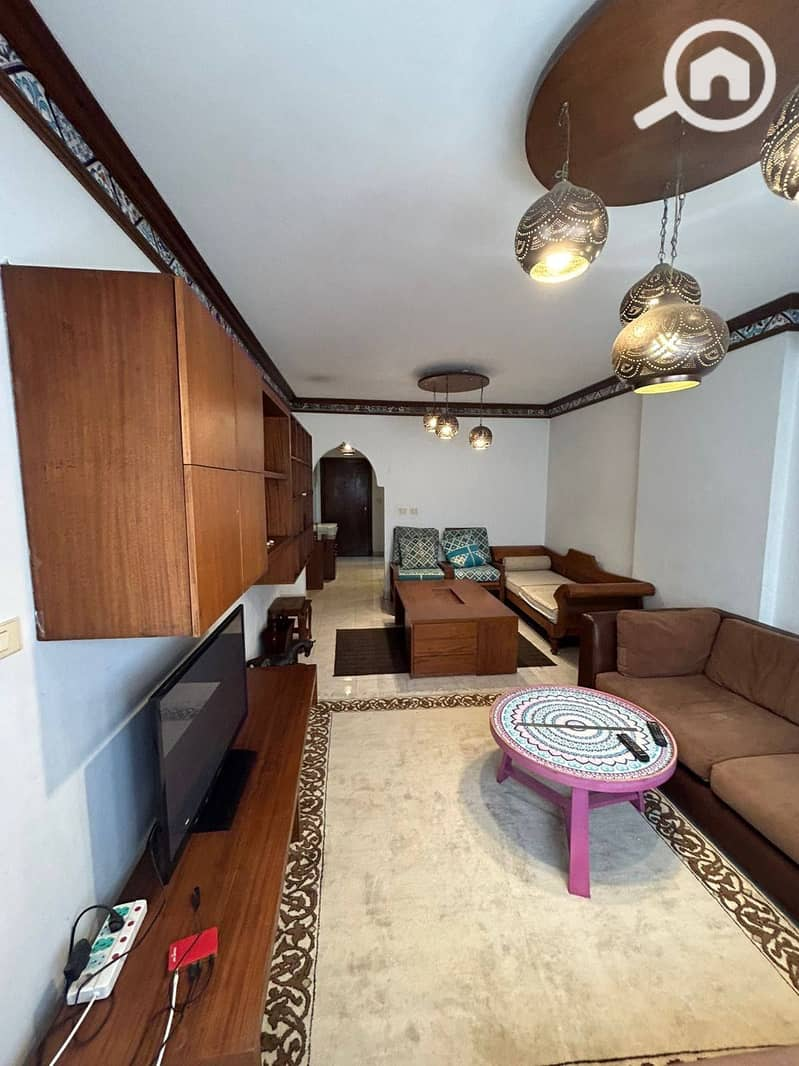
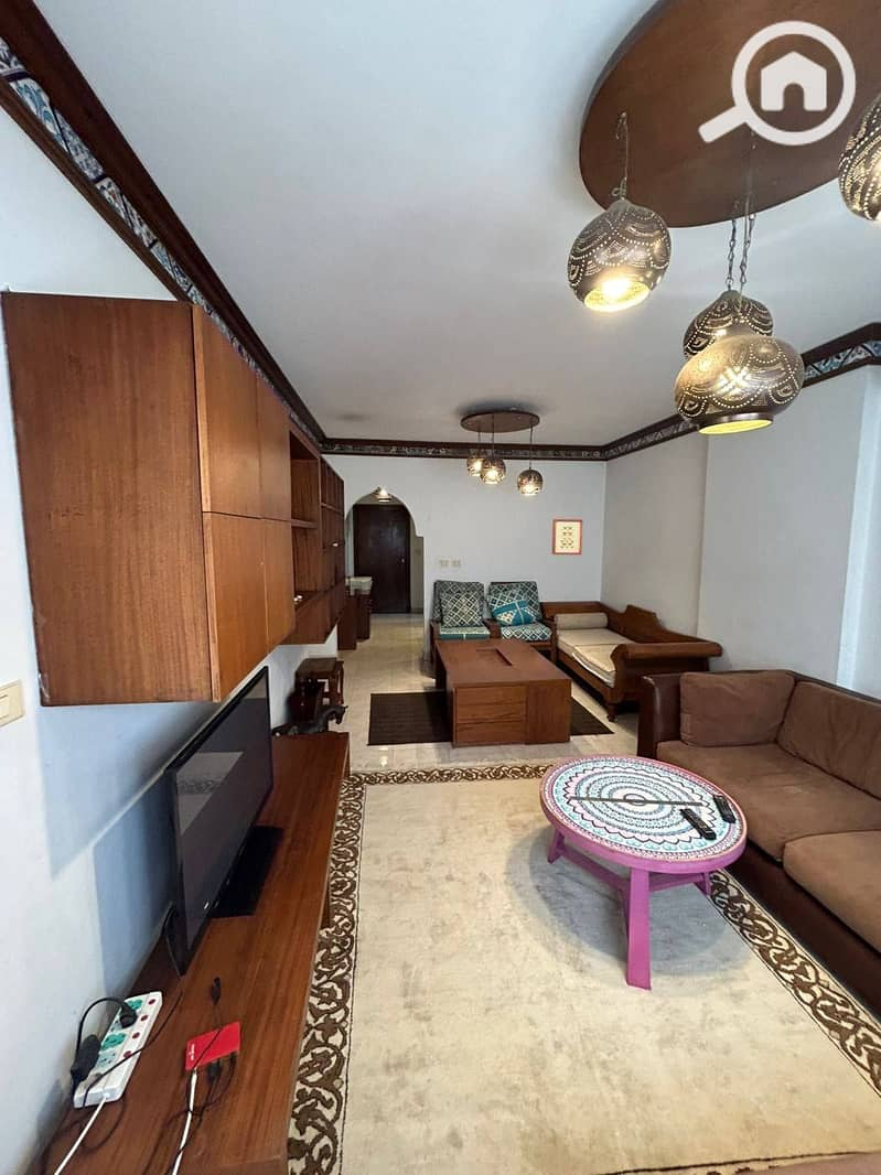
+ wall art (567, 537)
